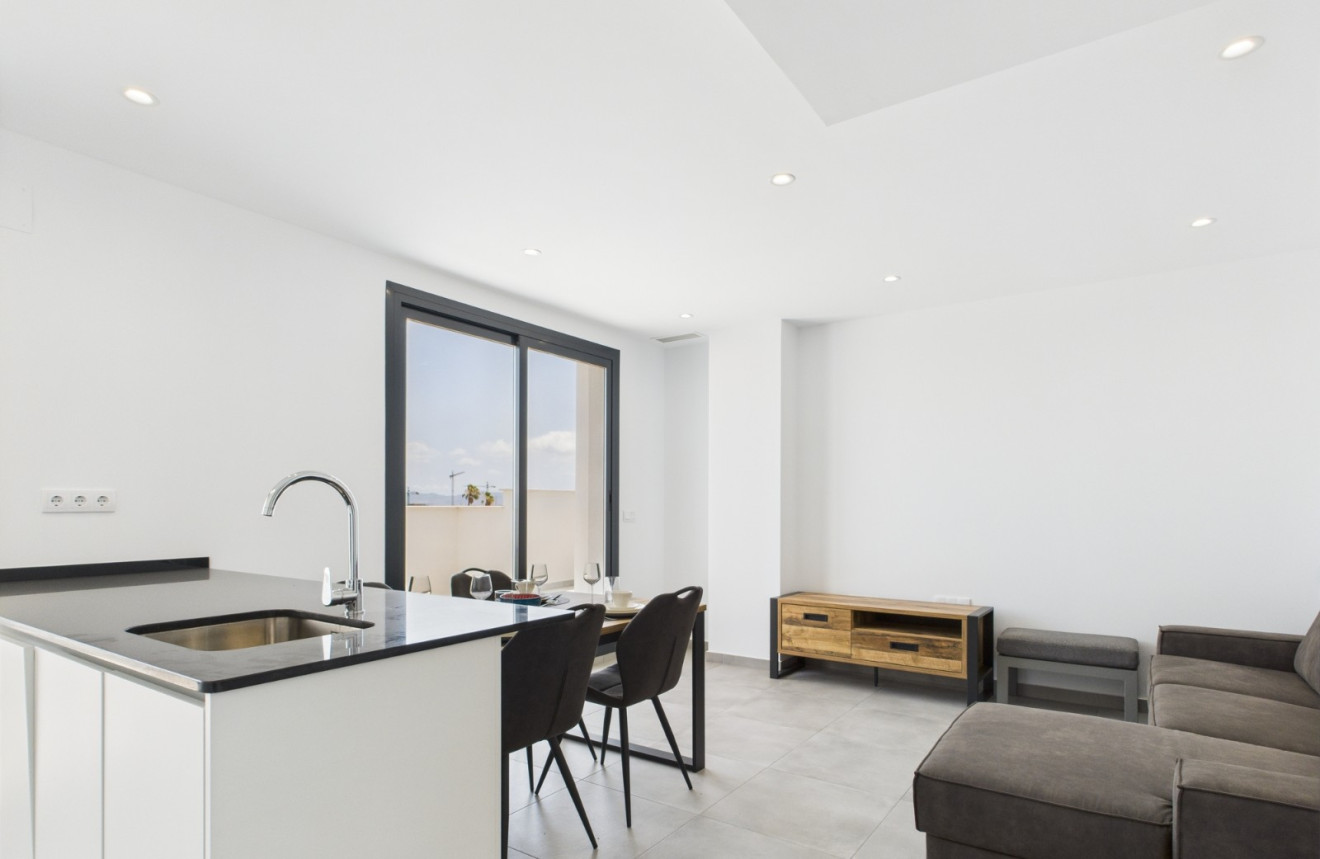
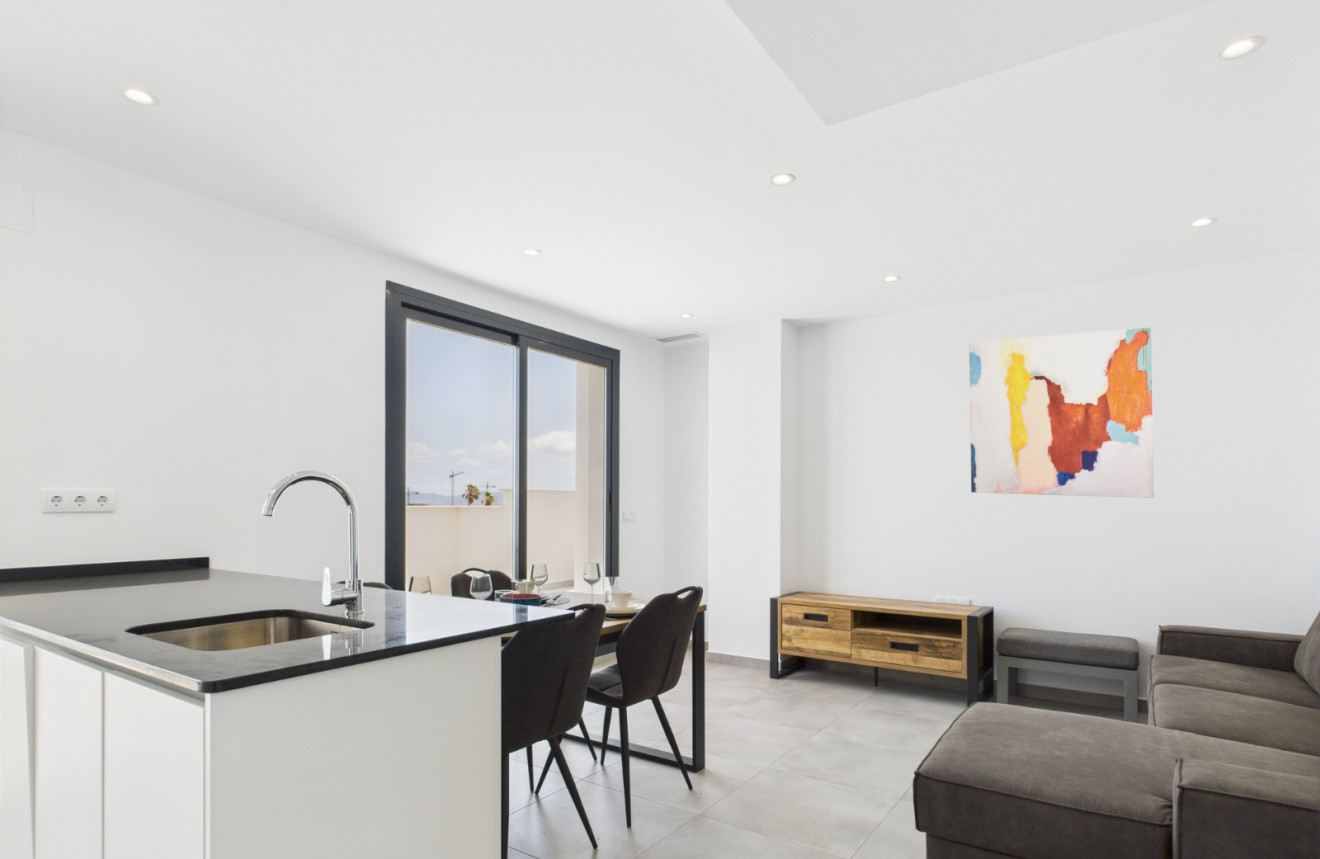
+ wall art (1055, 415)
